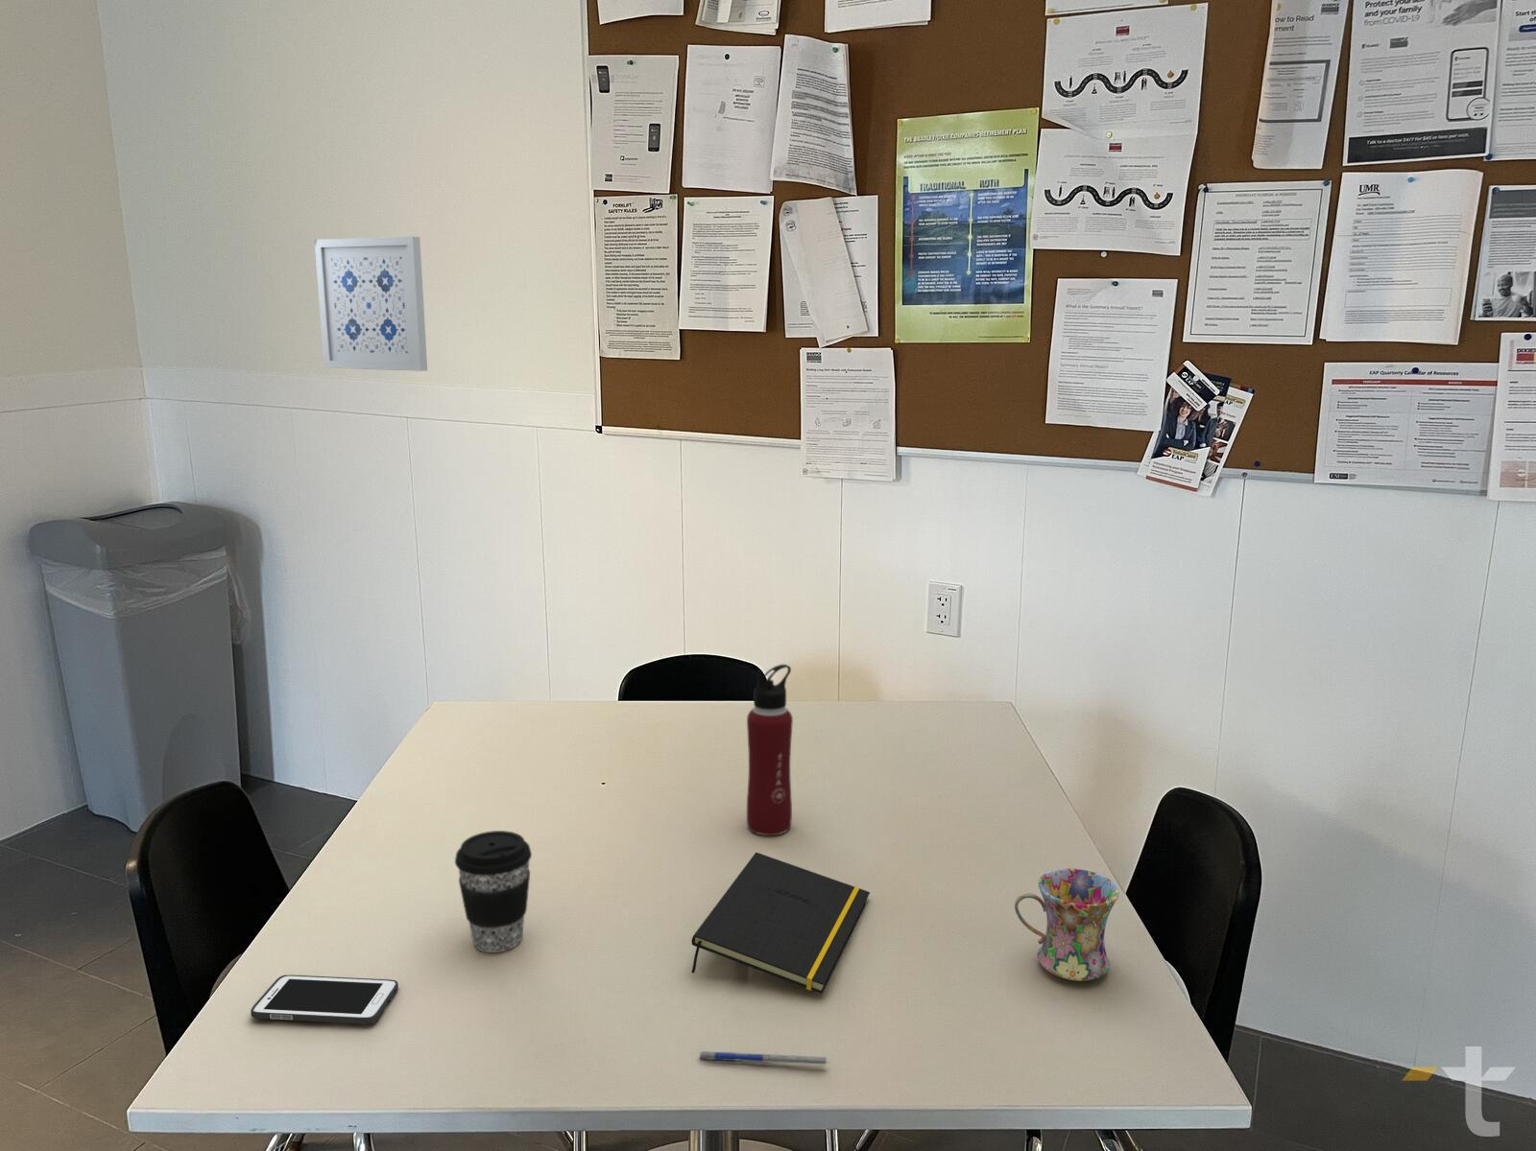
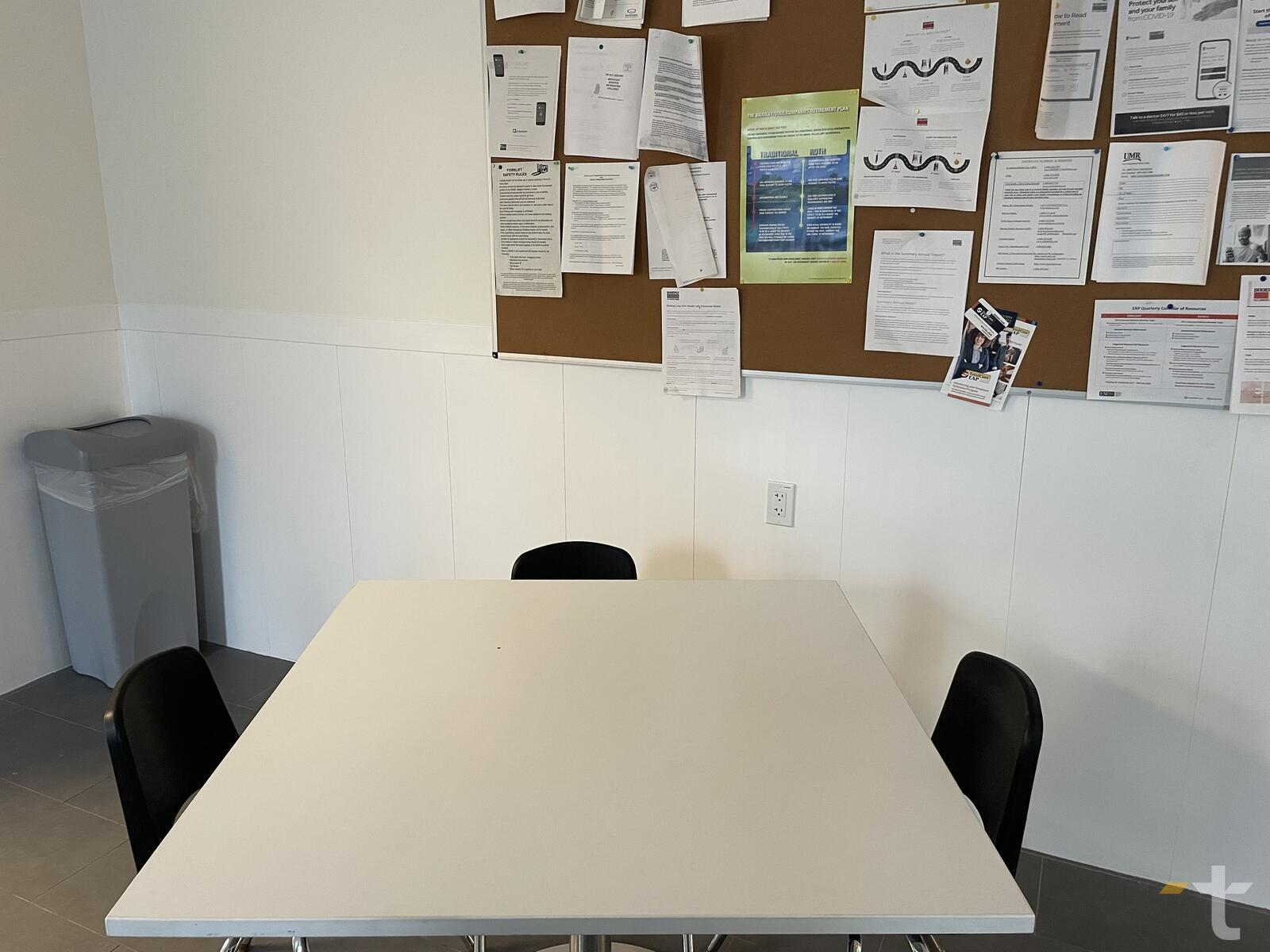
- wall art (370, 303)
- notepad (785, 916)
- pen (764, 1057)
- water bottle (770, 747)
- cell phone (325, 999)
- mug (1063, 926)
- coffee cup (495, 892)
